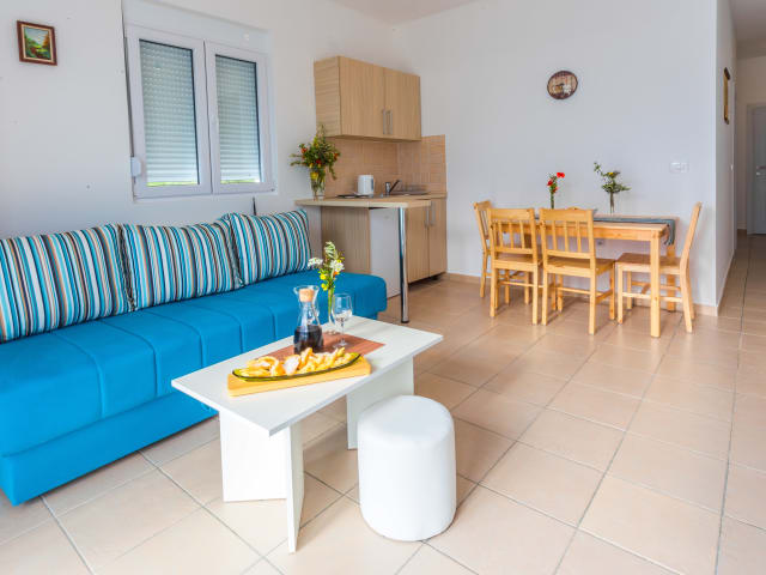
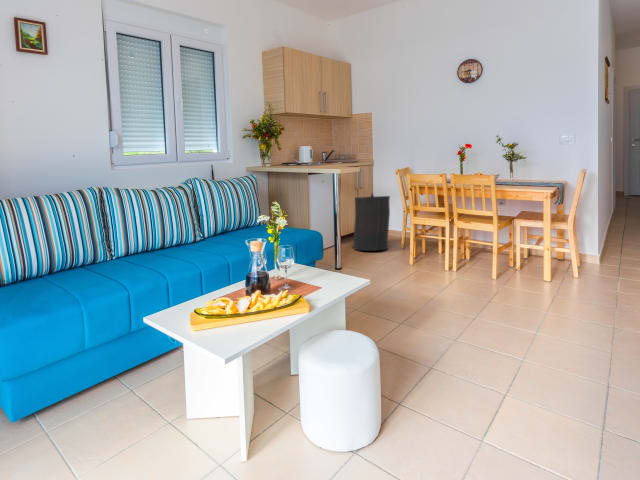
+ trash can (371, 220)
